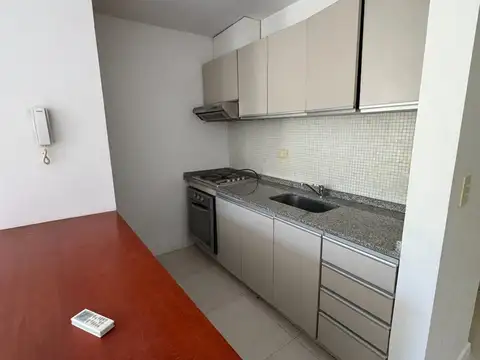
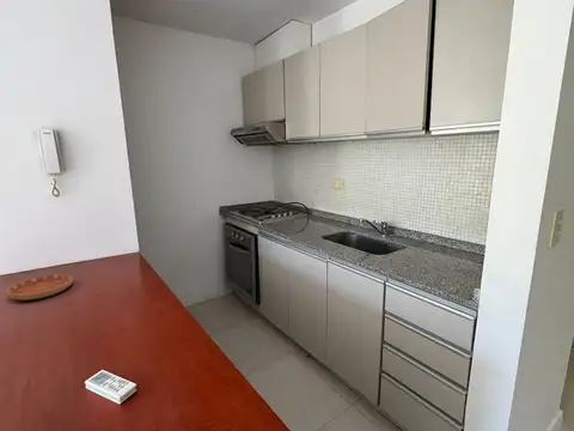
+ saucer (41, 286)
